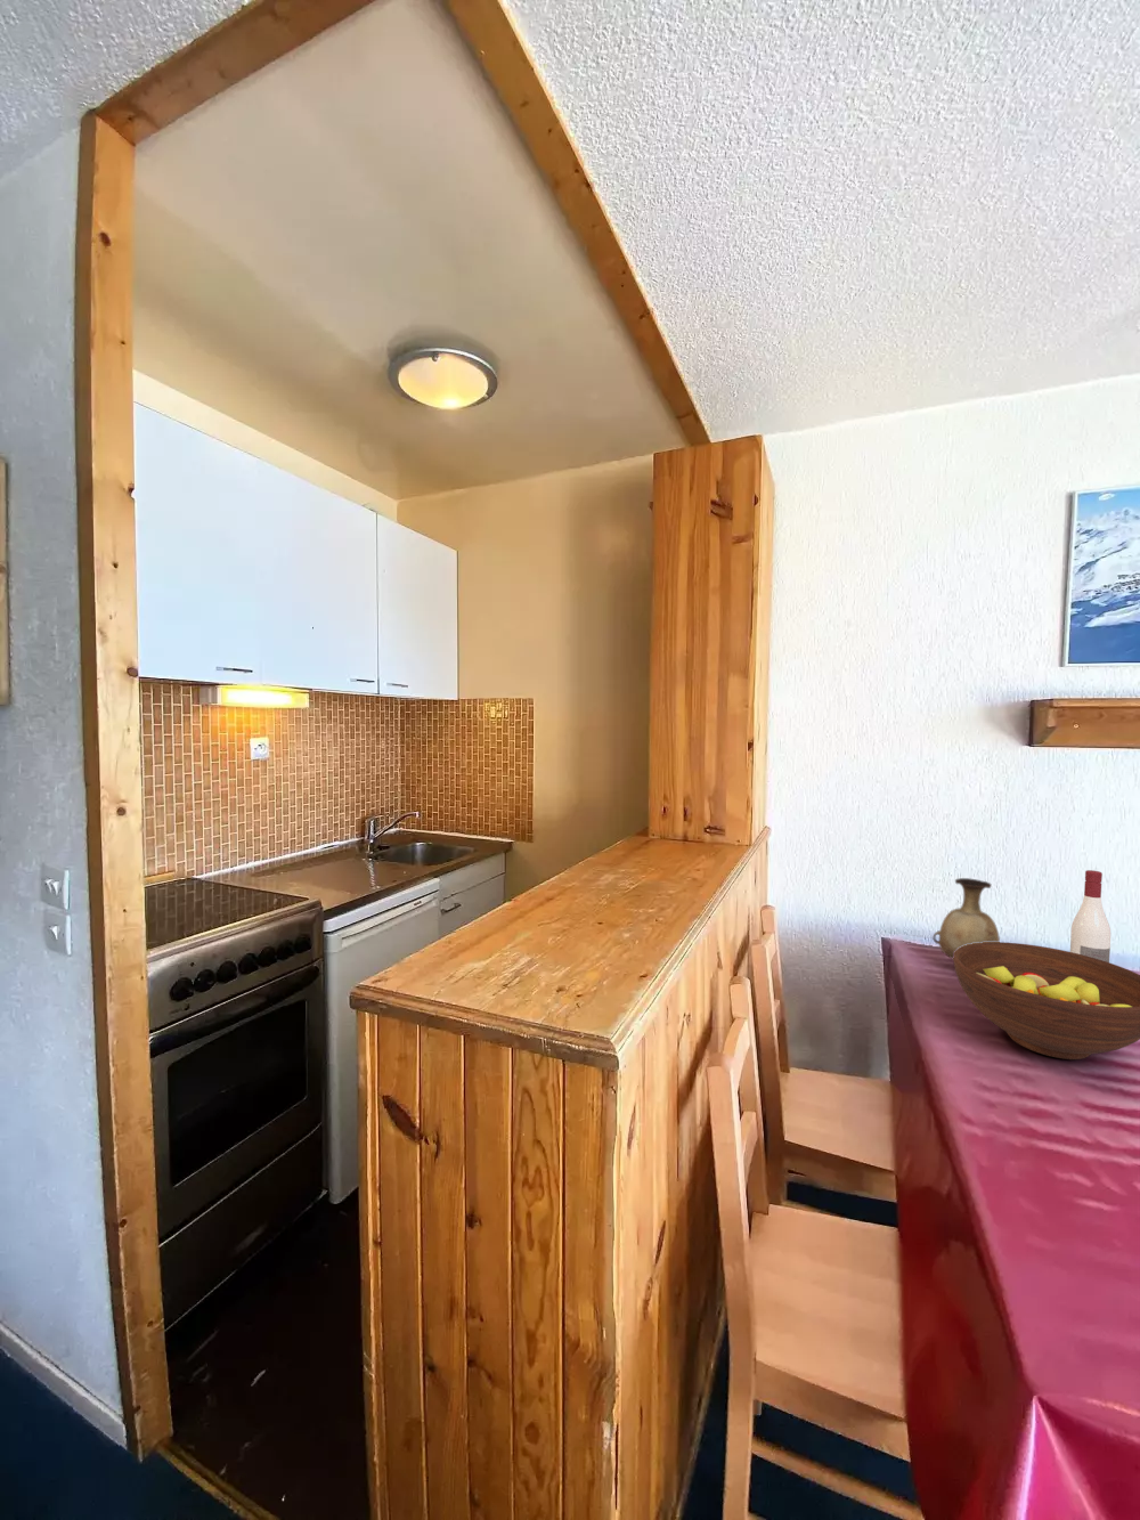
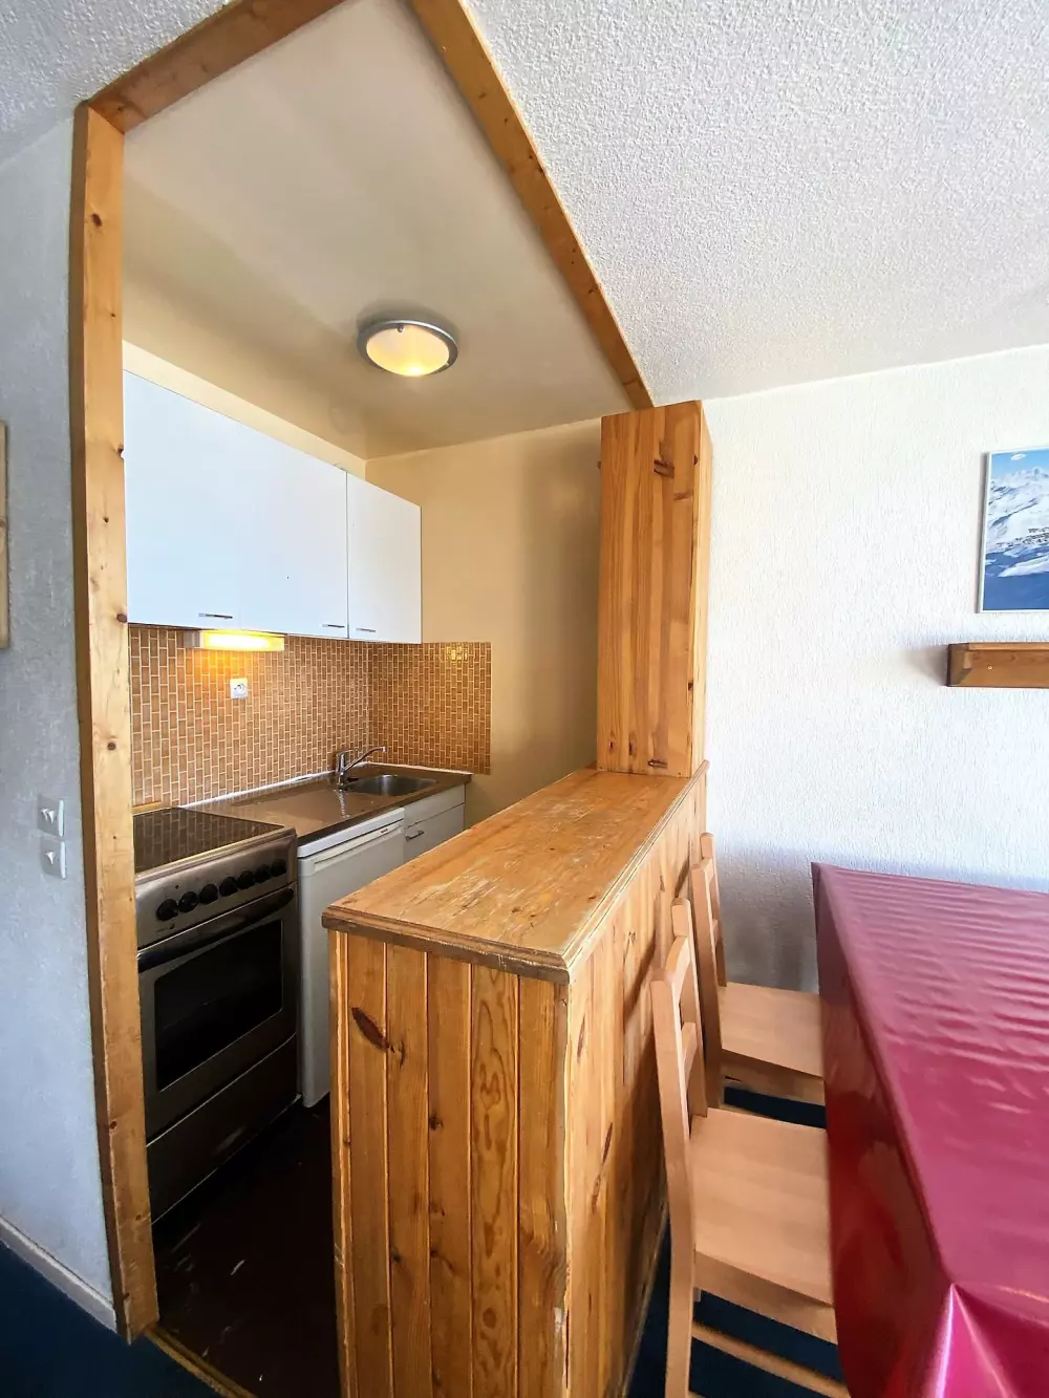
- fruit bowl (1049, 1007)
- vase (969, 925)
- alcohol (1090, 927)
